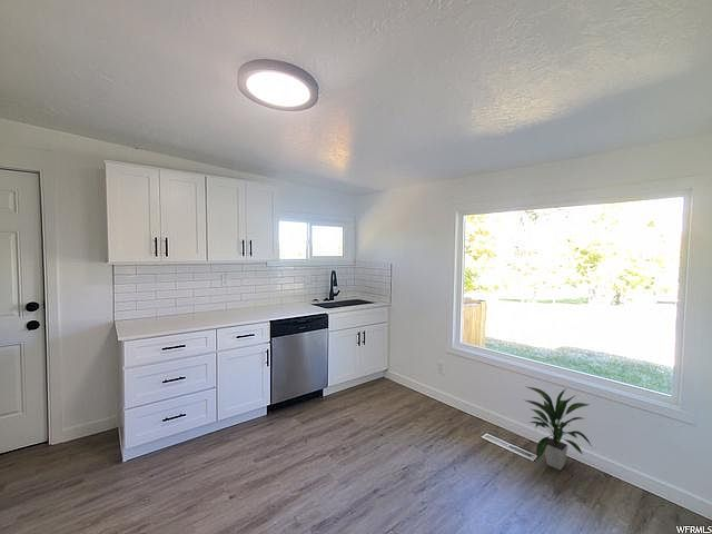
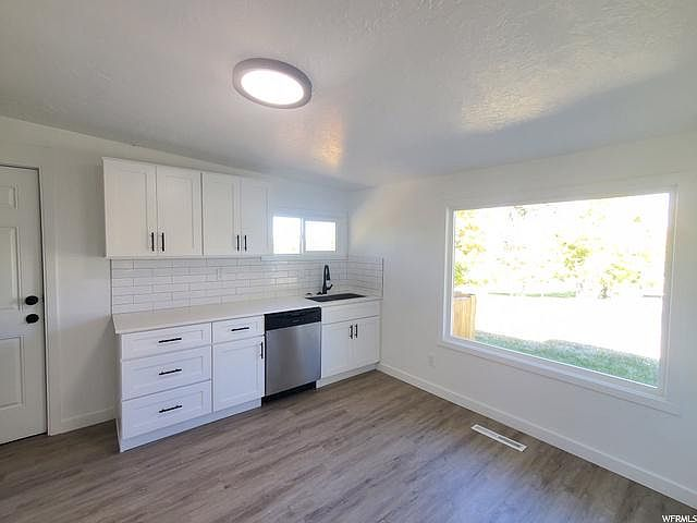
- indoor plant (553, 425)
